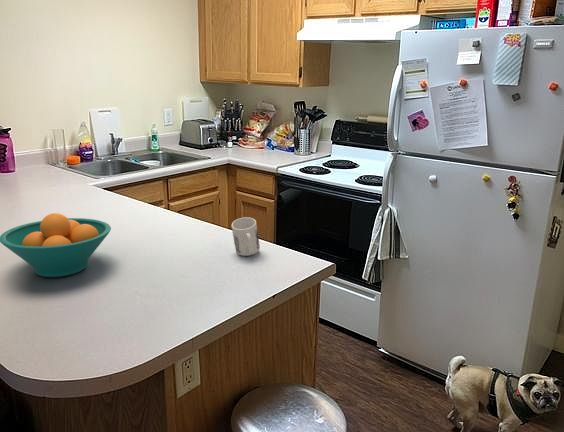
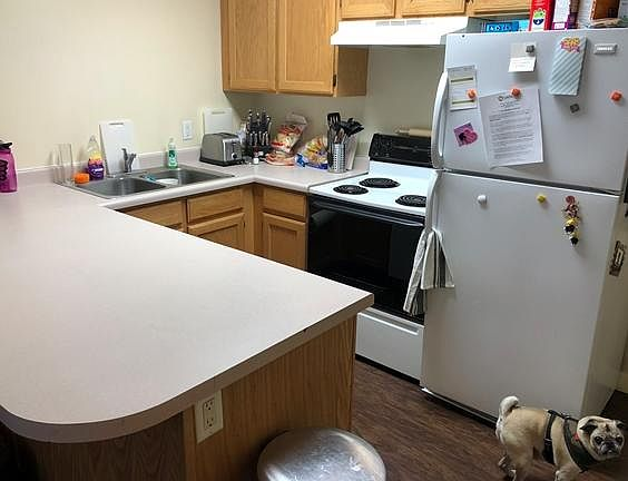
- fruit bowl (58, 241)
- mug (248, 237)
